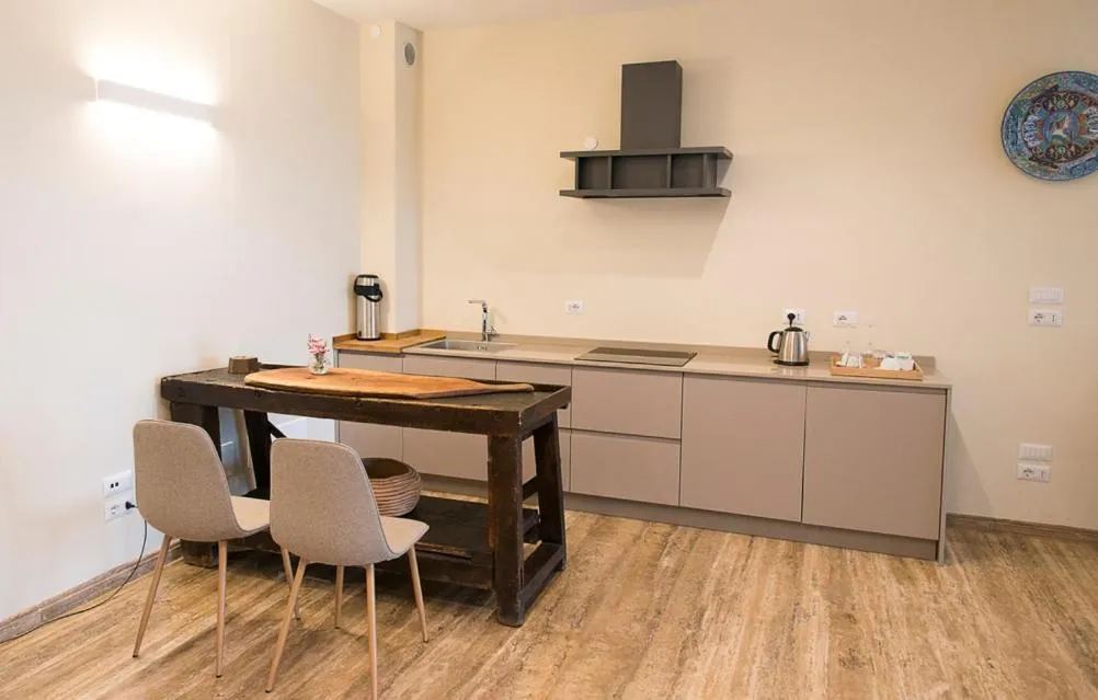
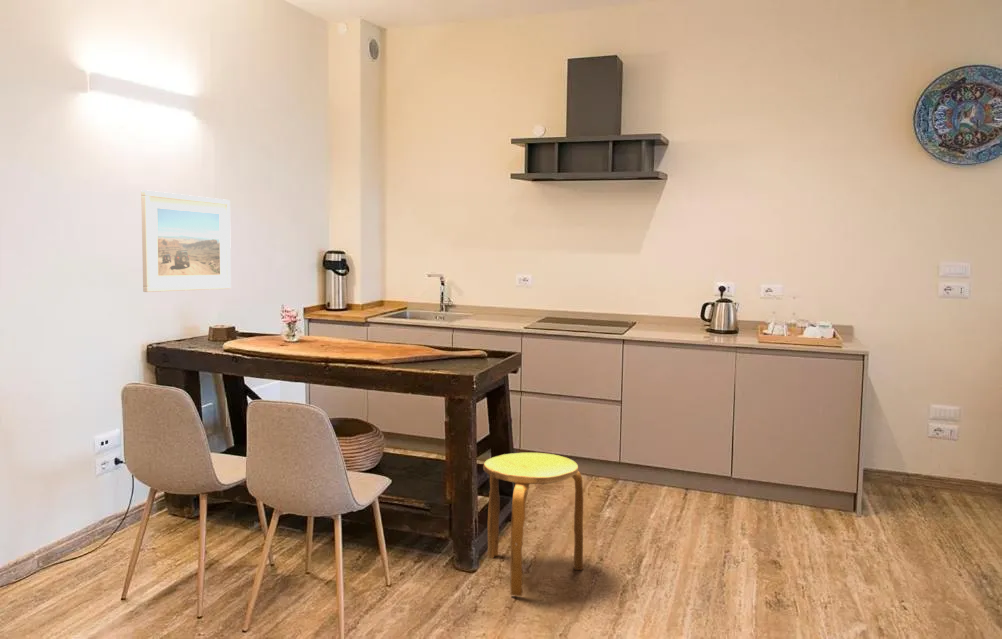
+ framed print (189, 243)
+ stool (524, 519)
